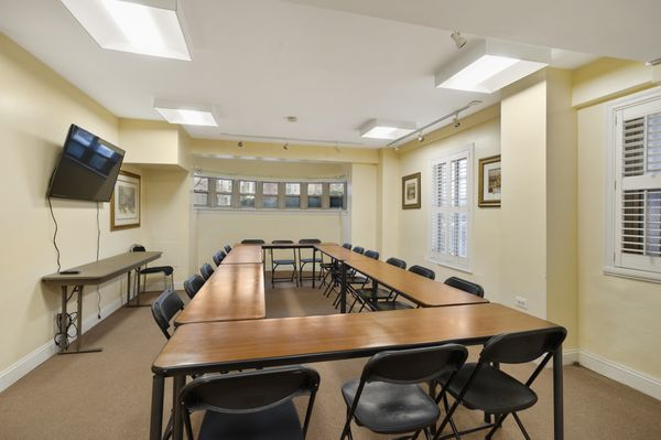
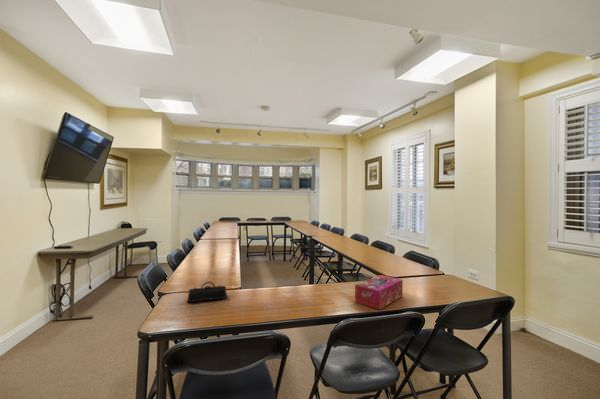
+ tissue box (379, 290)
+ pencil case (207, 290)
